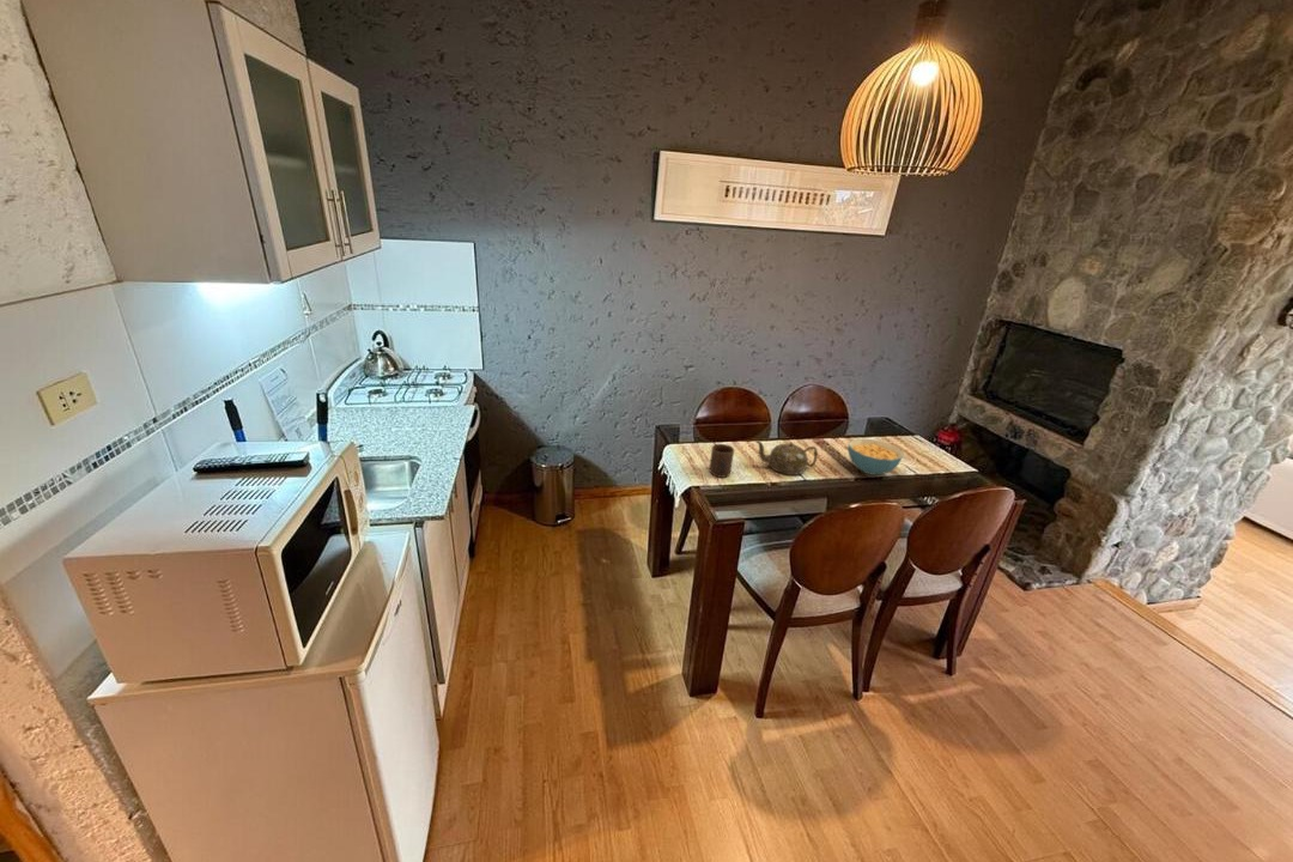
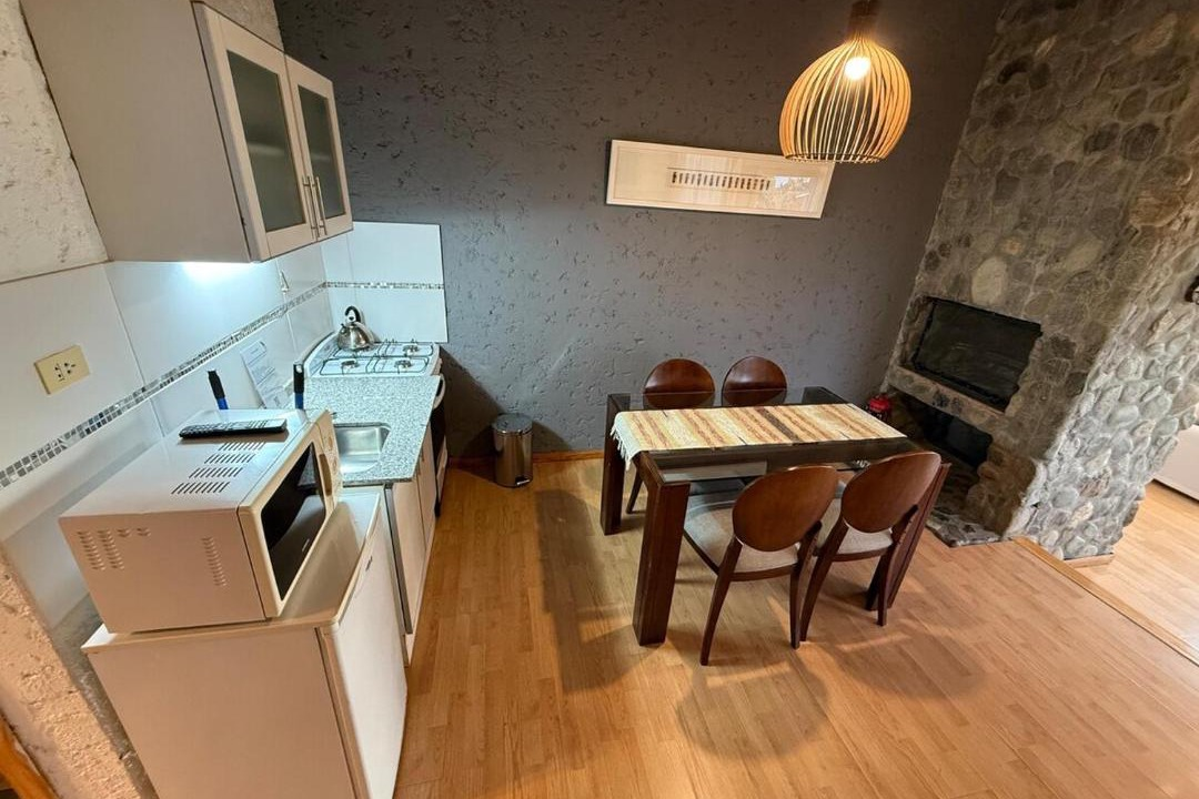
- cereal bowl (873, 460)
- cup (721, 460)
- teapot (785, 455)
